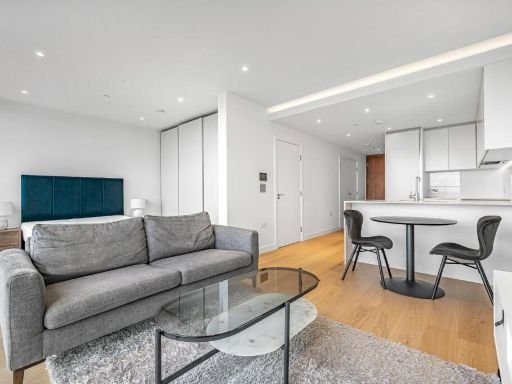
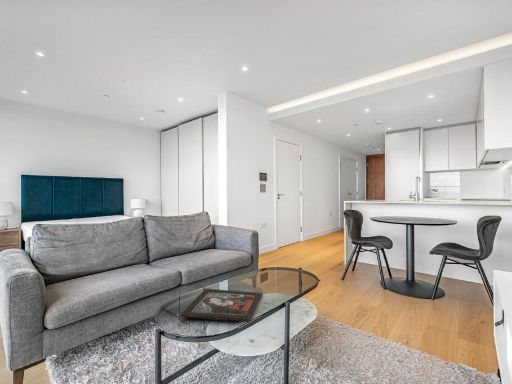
+ religious icon (224, 303)
